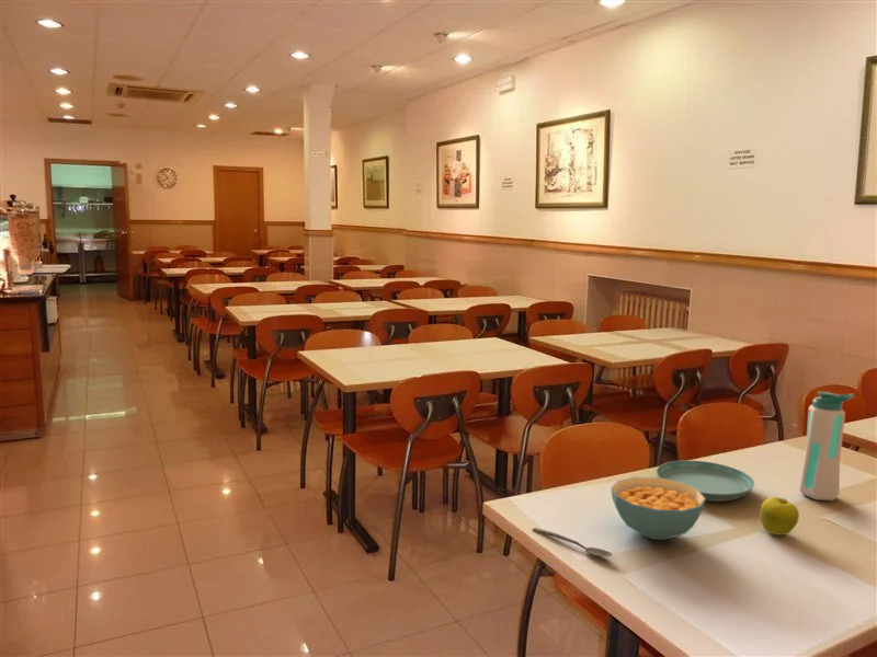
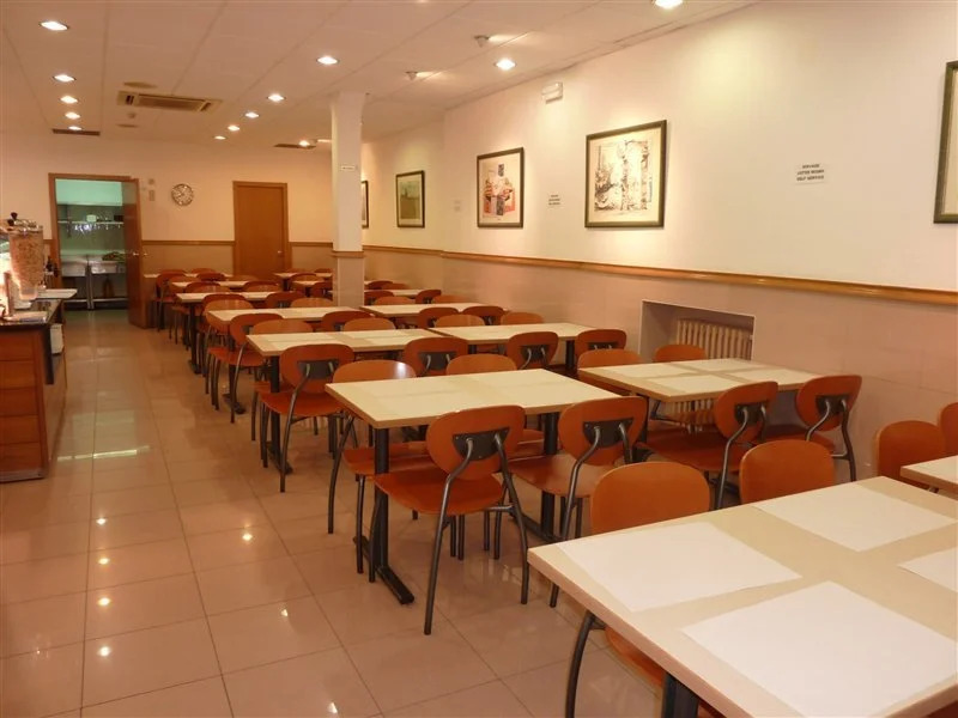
- cereal bowl (656, 512)
- saucer (703, 481)
- water bottle (827, 443)
- fruit (778, 516)
- spoon (570, 541)
